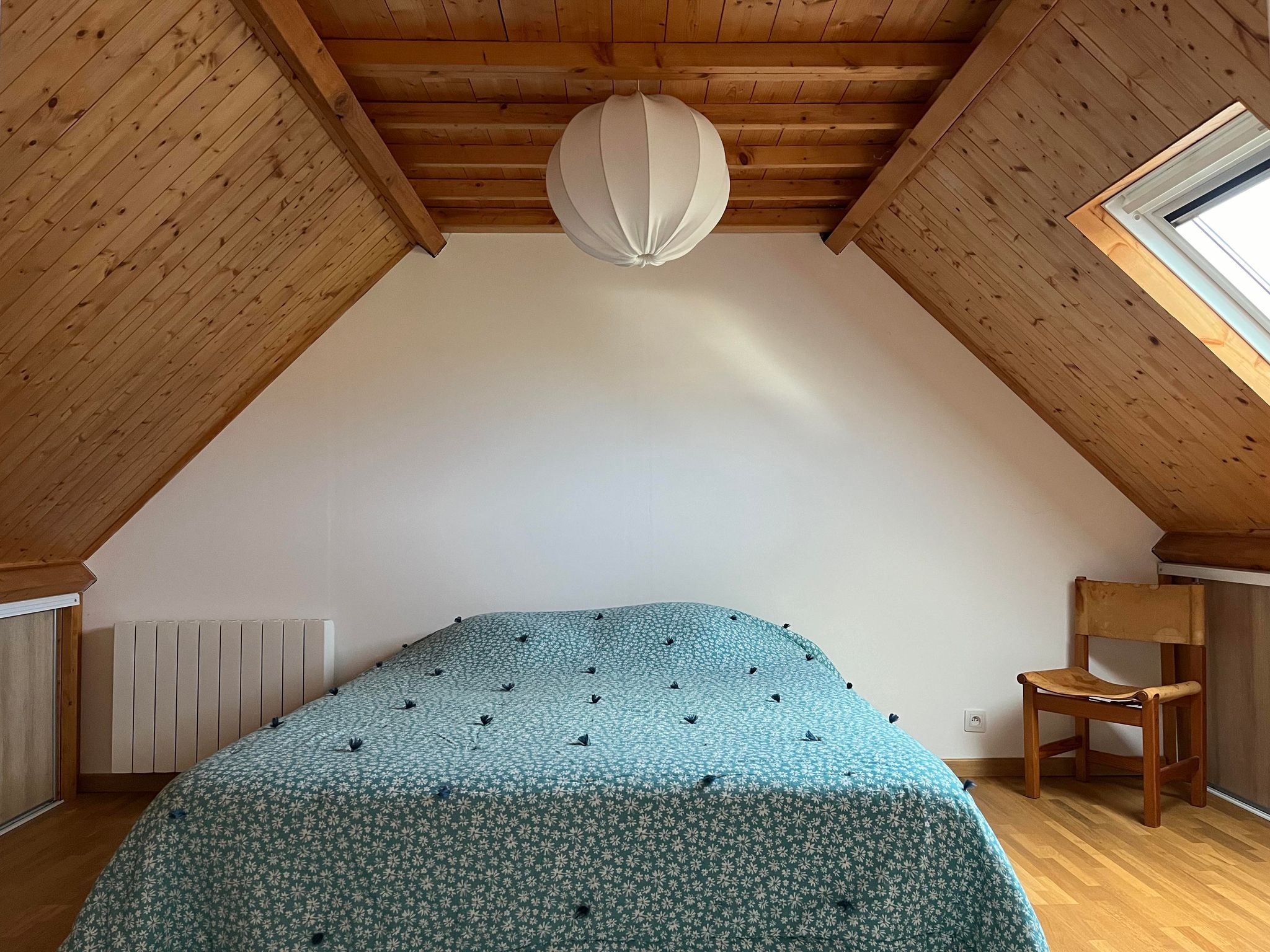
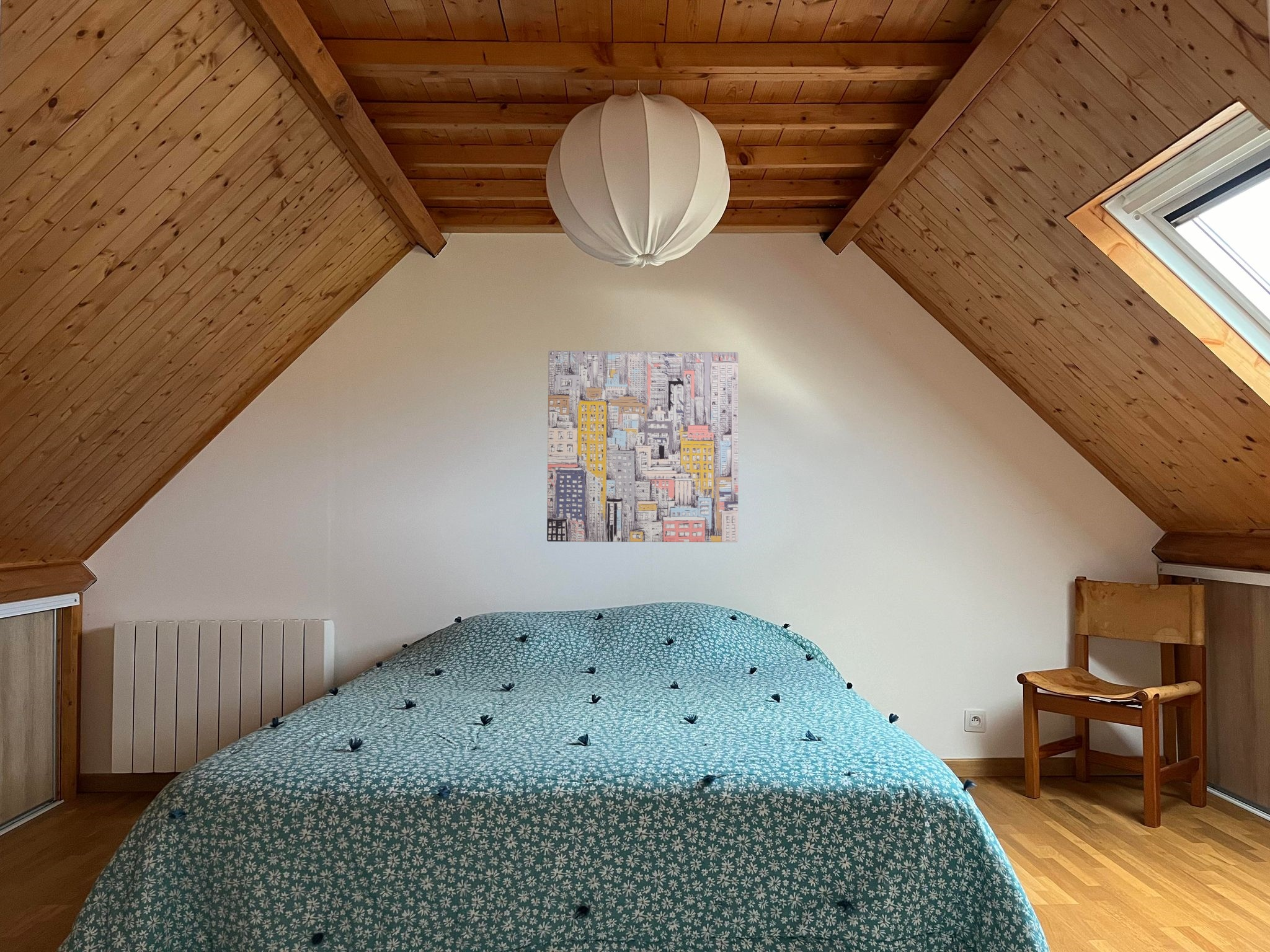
+ wall art (642, 446)
